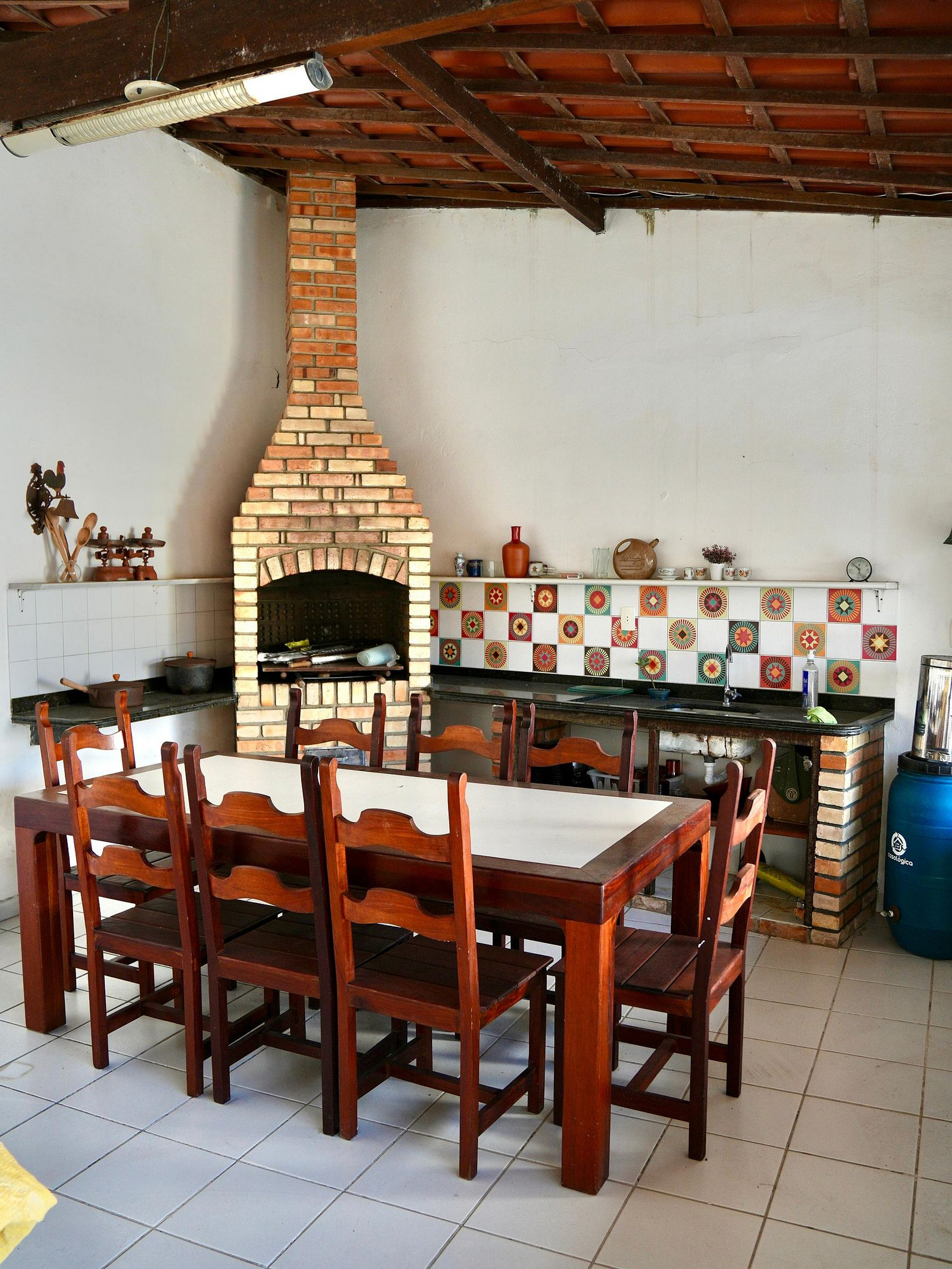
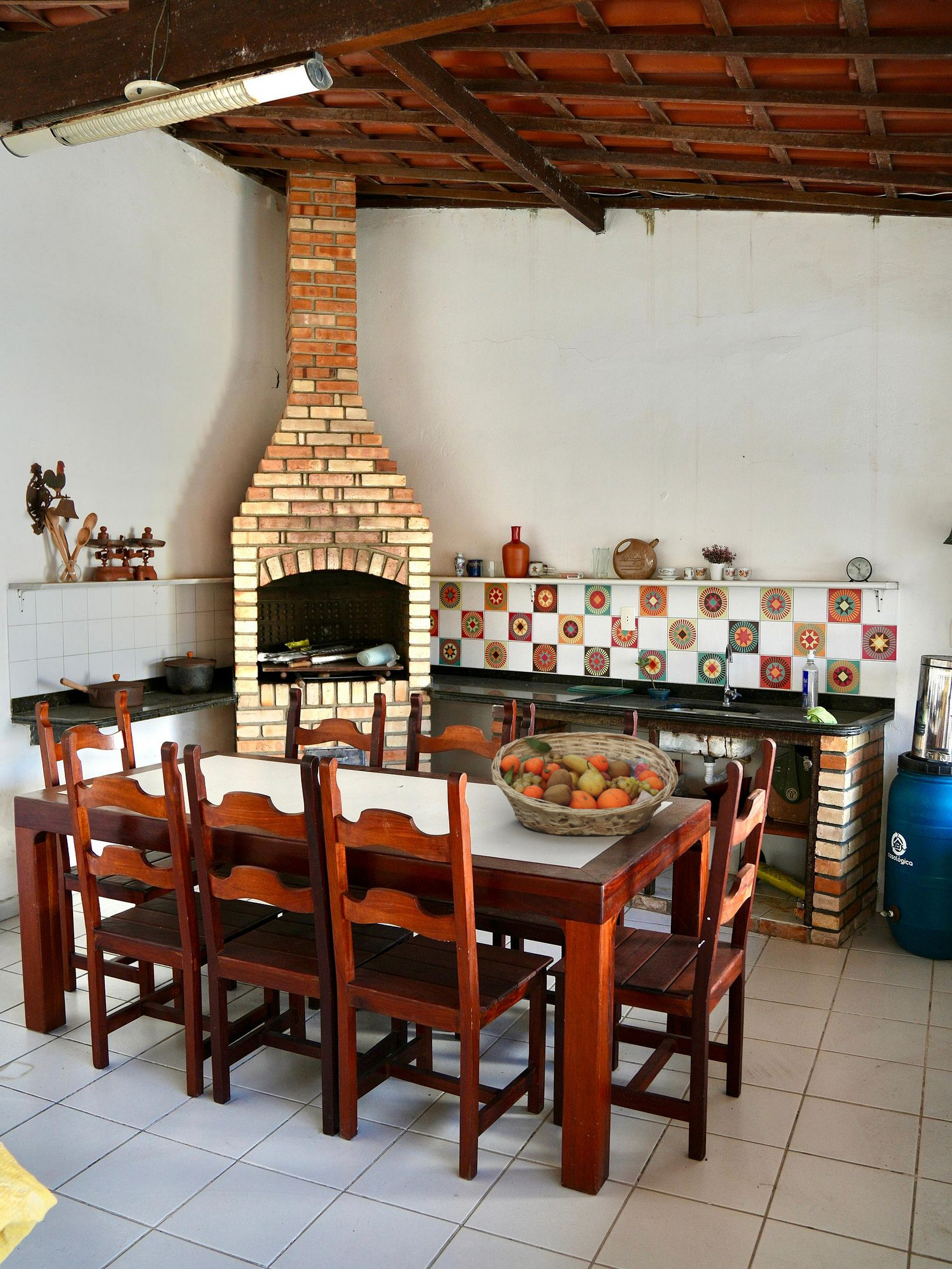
+ fruit basket (583, 783)
